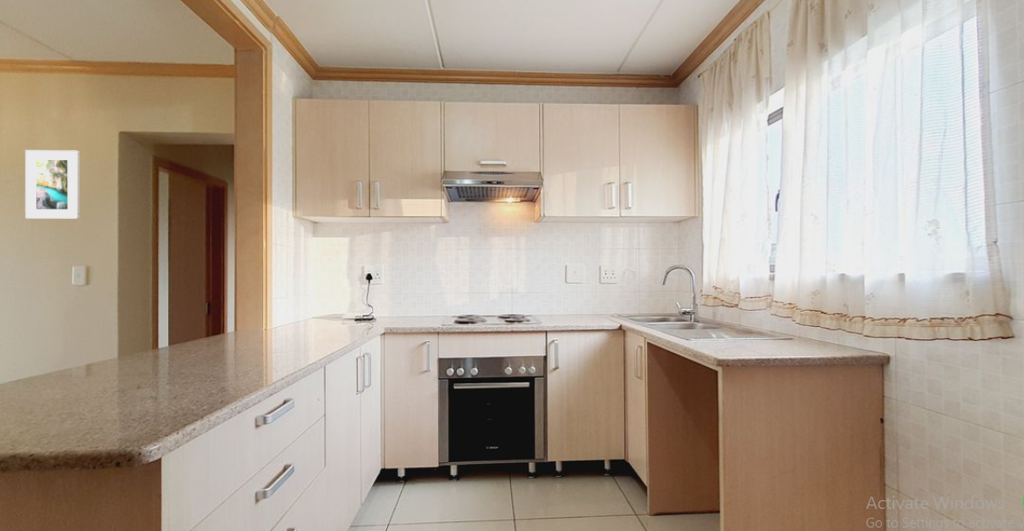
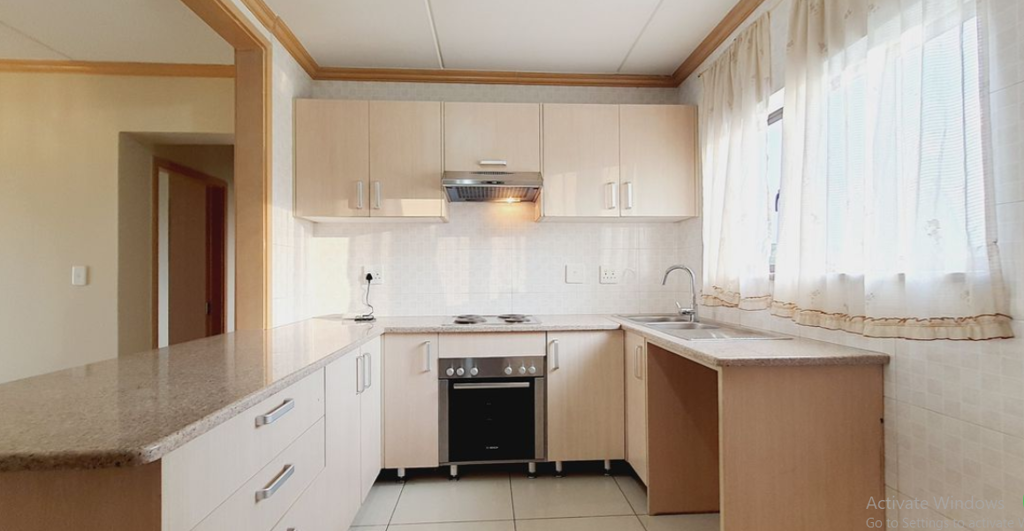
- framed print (52, 184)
